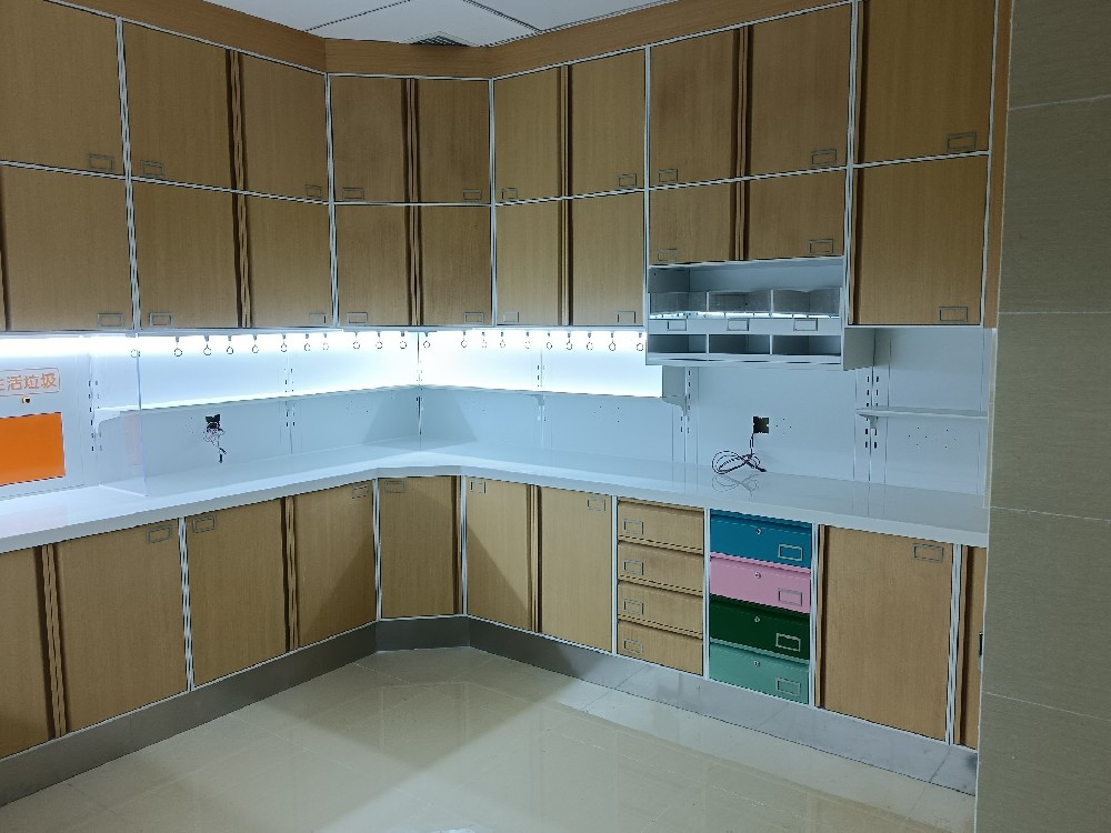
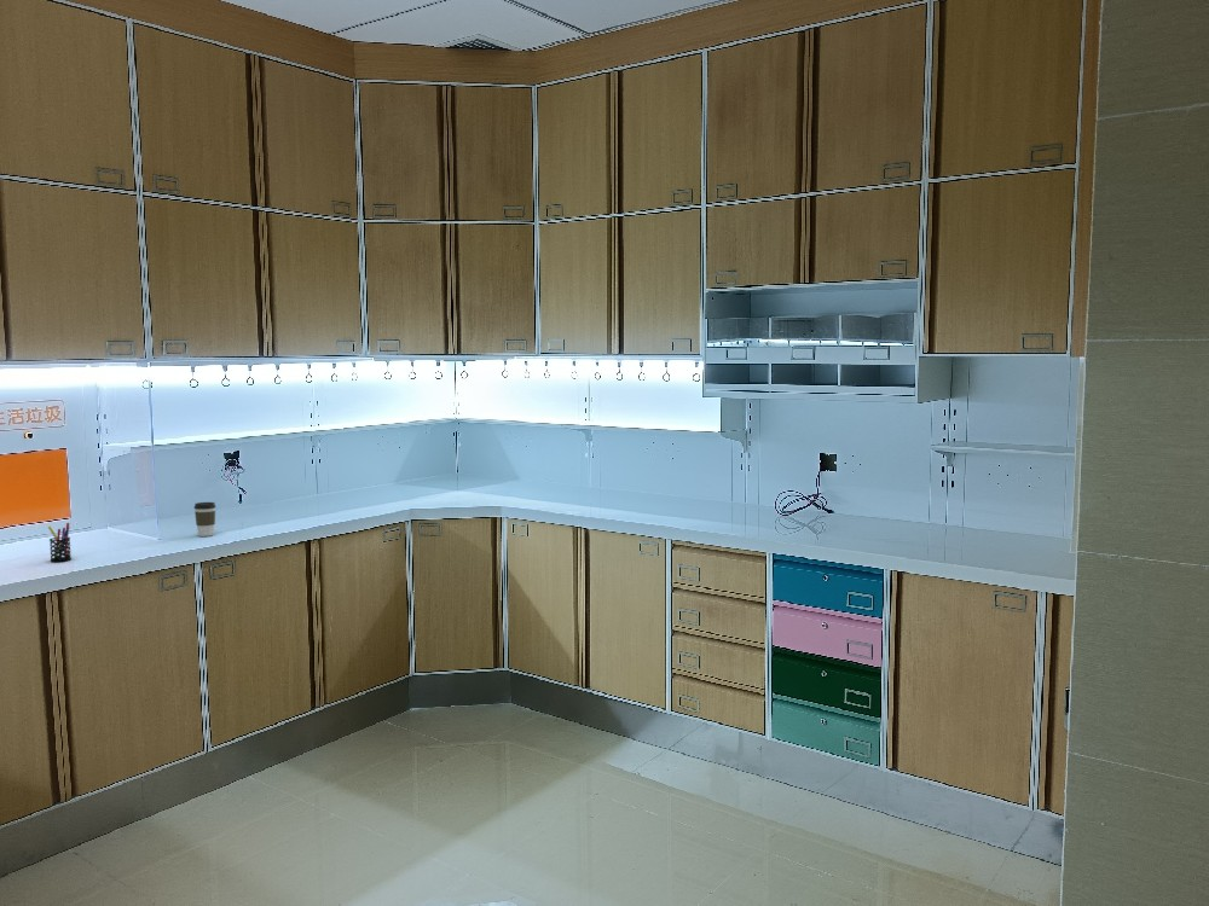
+ coffee cup (204, 518)
+ pen holder (62, 540)
